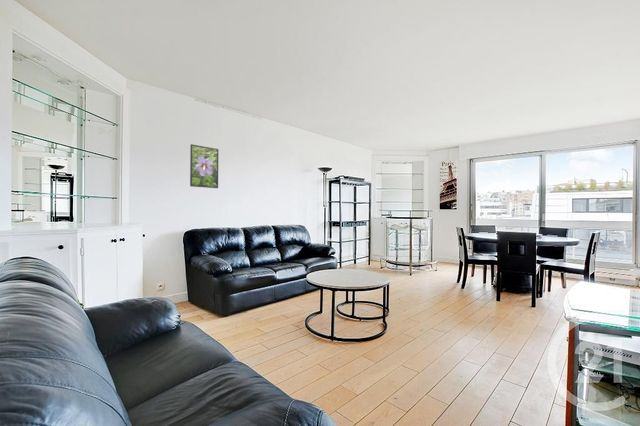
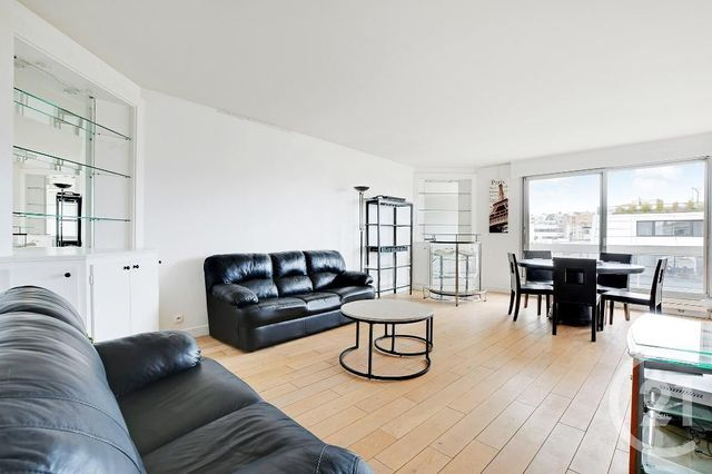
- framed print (204, 167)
